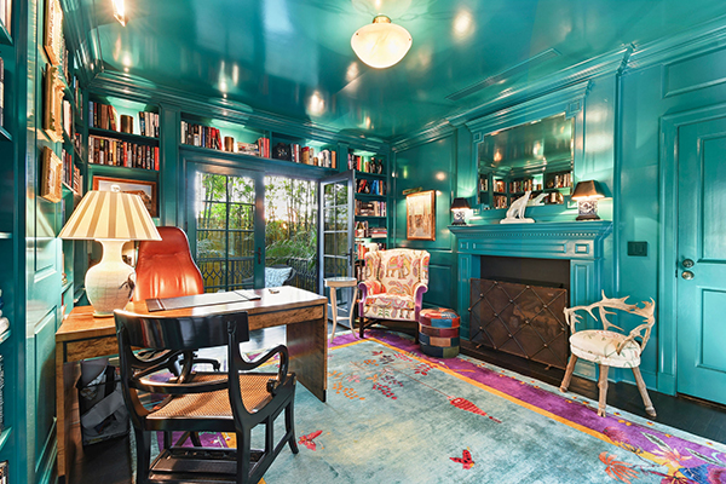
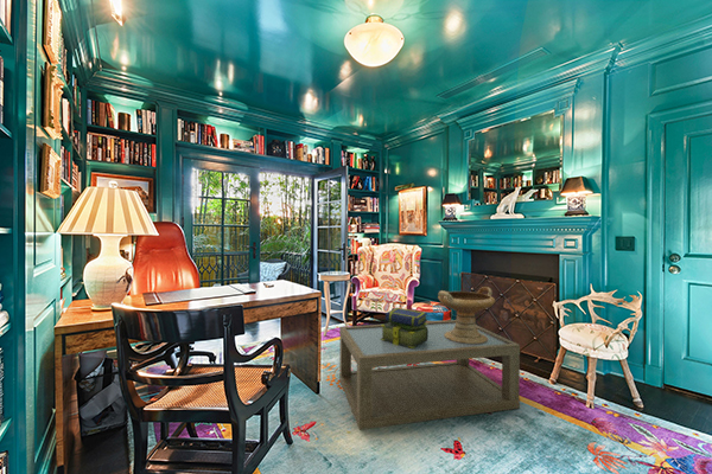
+ stack of books (406, 324)
+ coffee table (421, 365)
+ decorative bowl (465, 310)
